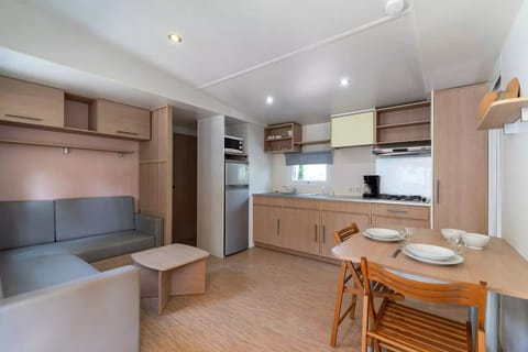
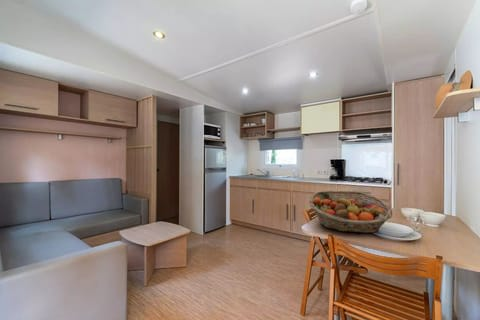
+ fruit basket (347, 209)
